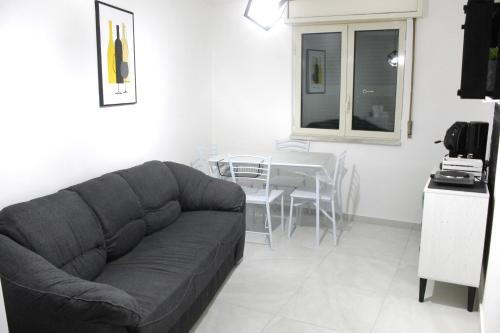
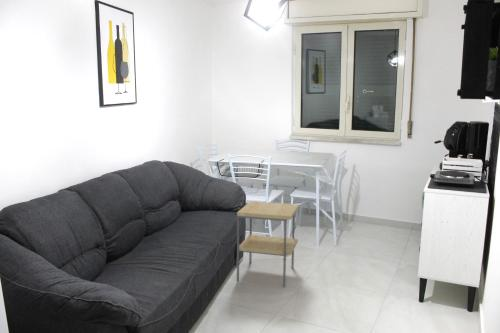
+ side table (268, 241)
